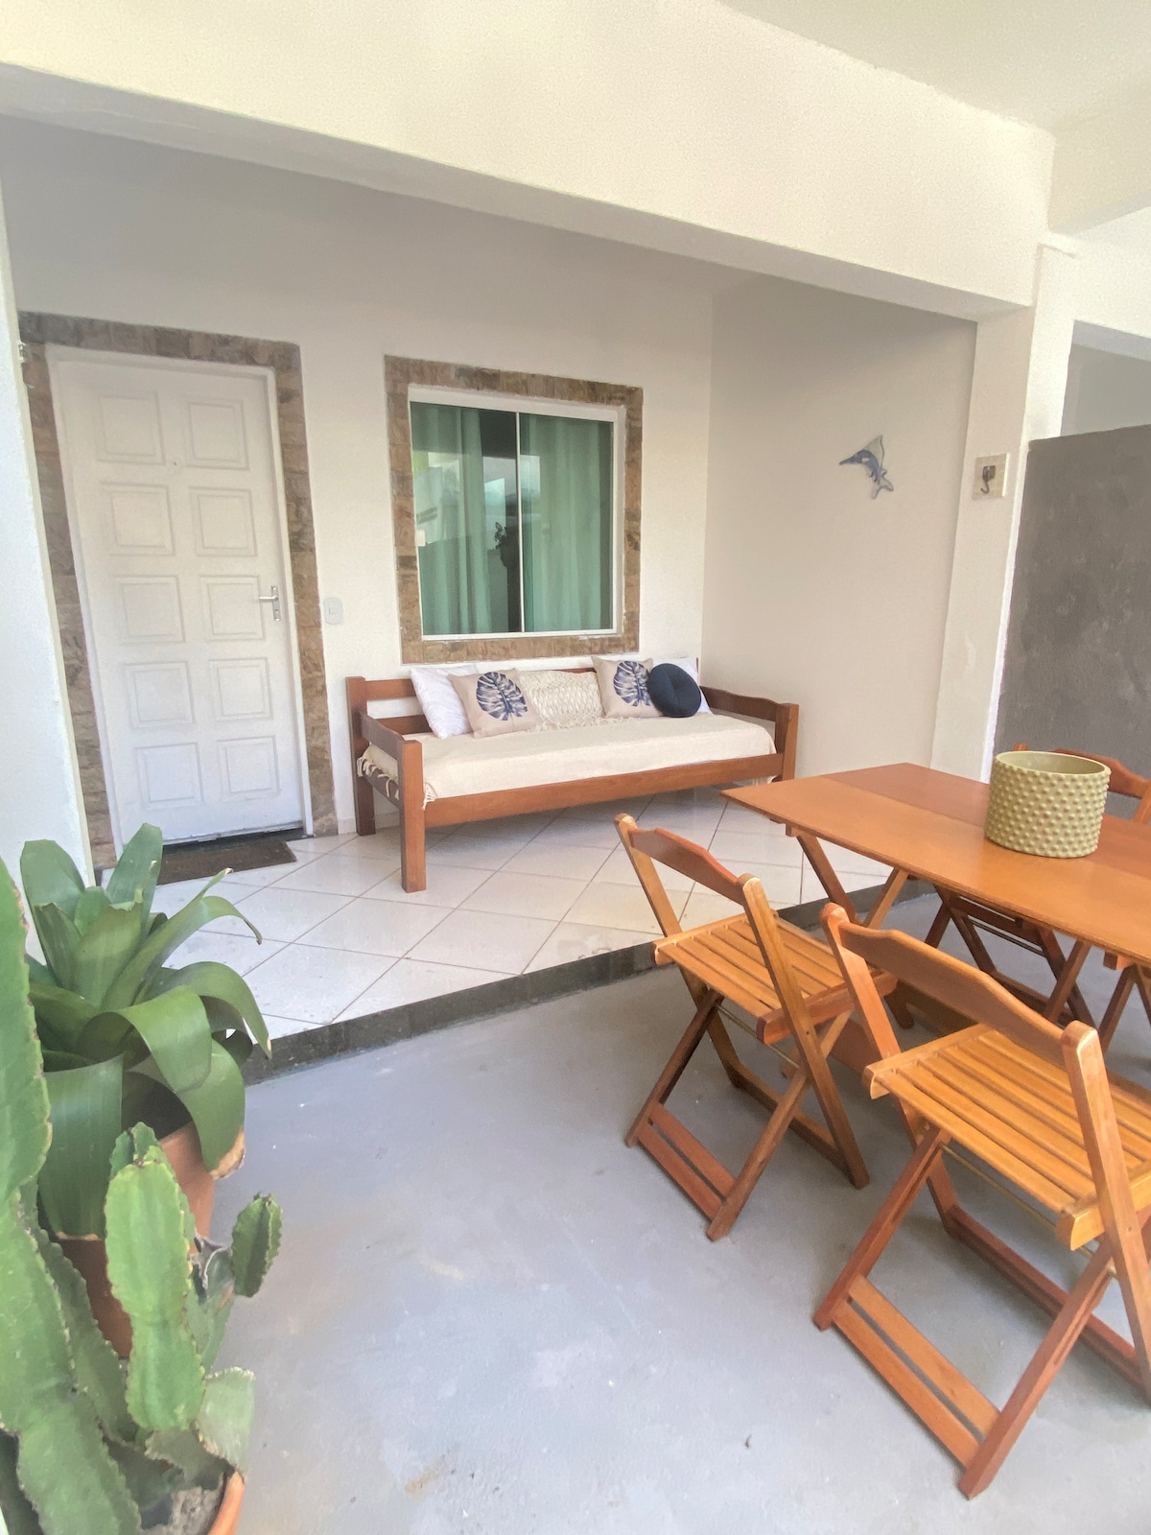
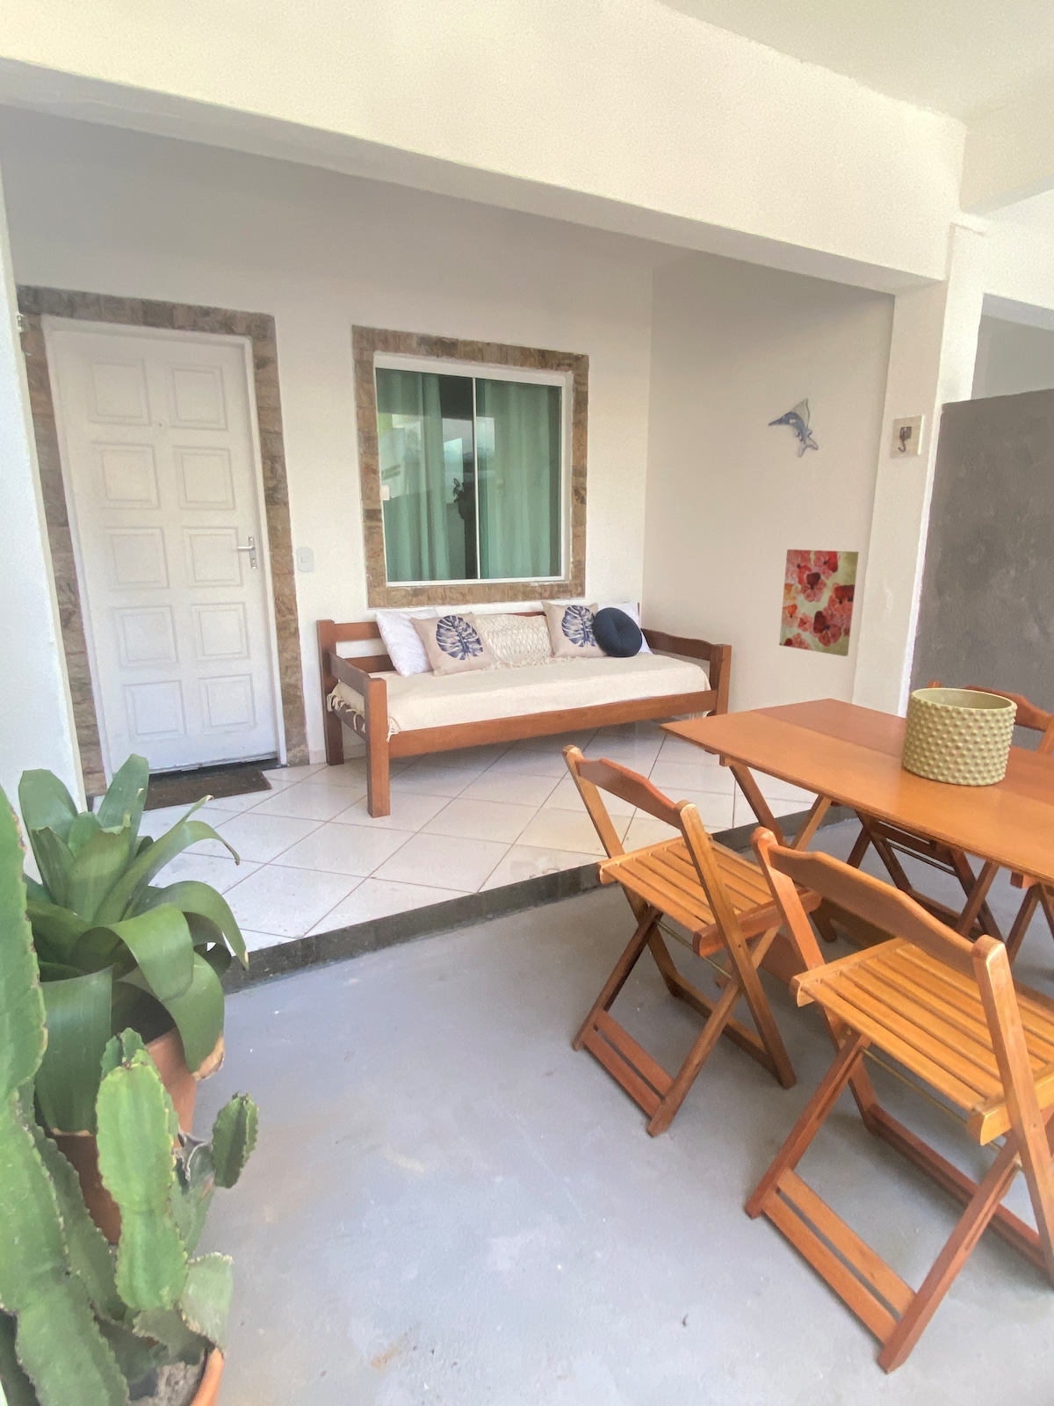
+ wall art (816, 601)
